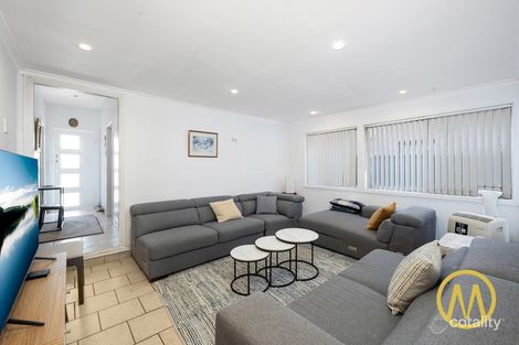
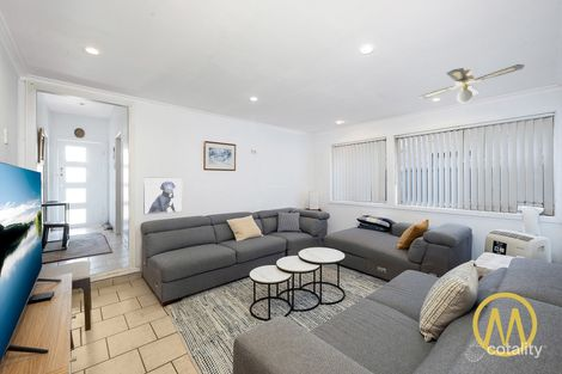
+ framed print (164, 195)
+ ceiling fan (464, 87)
